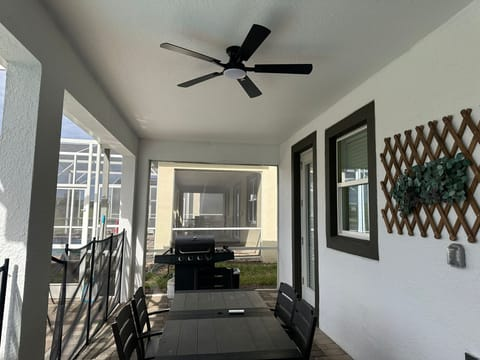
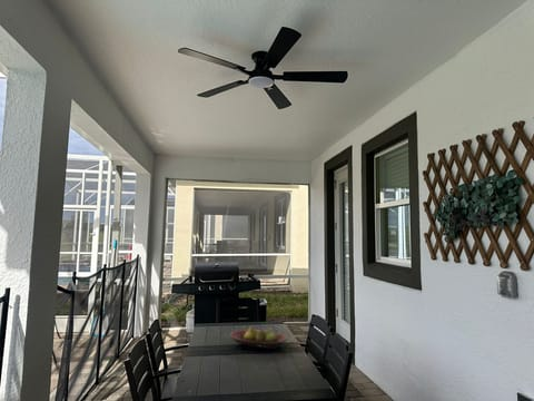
+ fruit bowl (258, 336)
